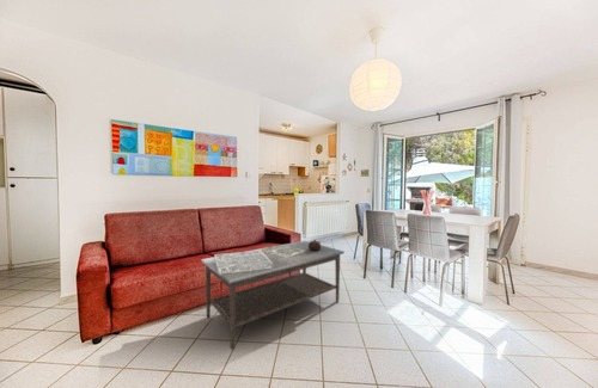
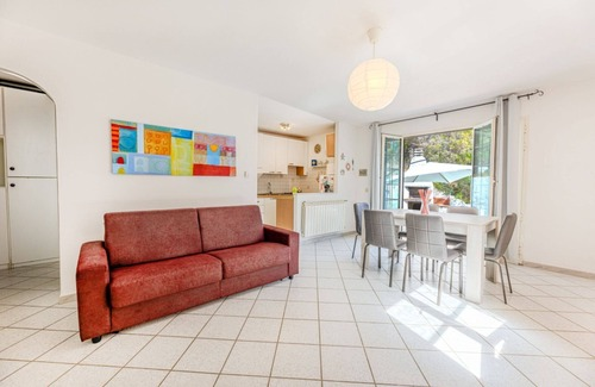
- coffee table (274, 276)
